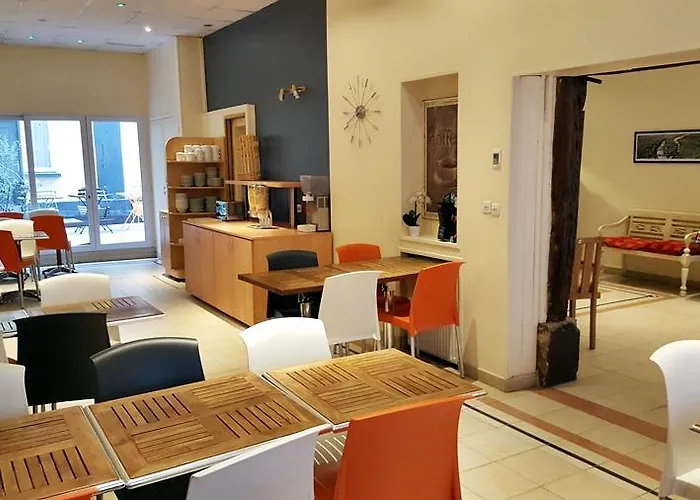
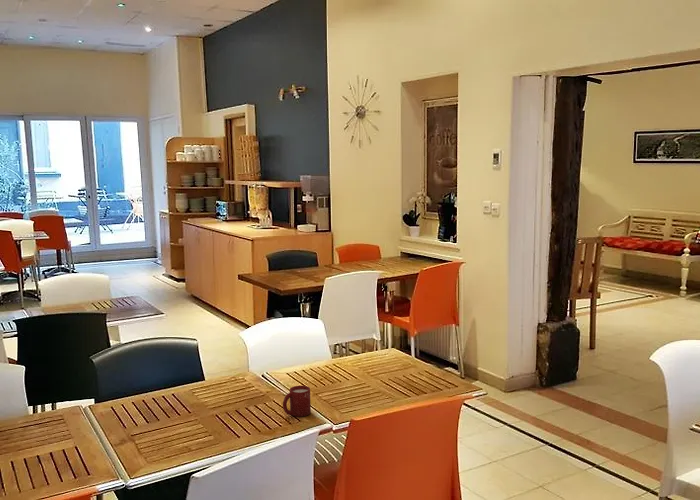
+ cup (296, 401)
